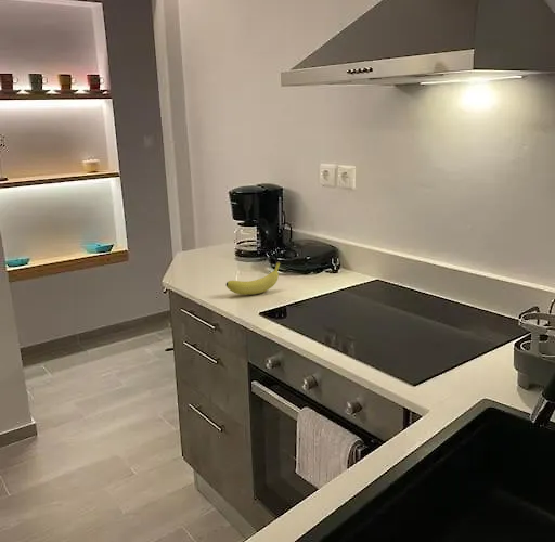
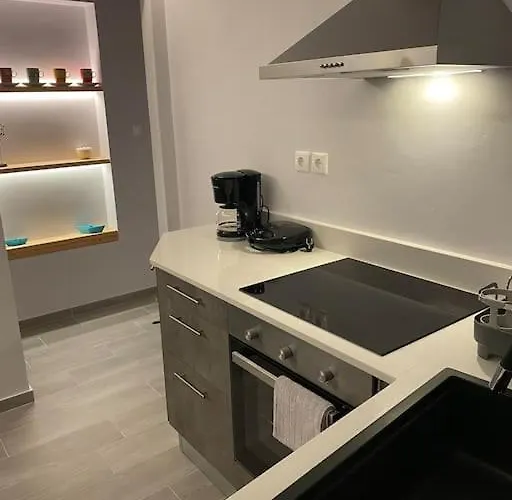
- fruit (255, 280)
